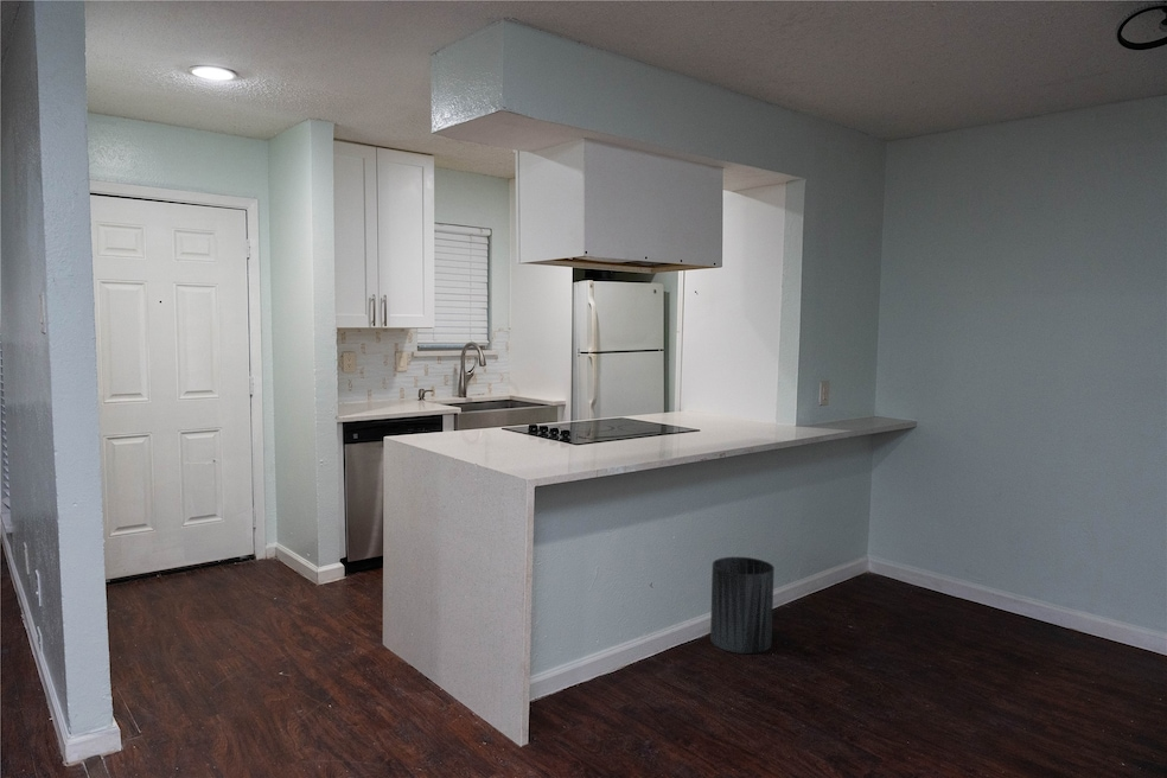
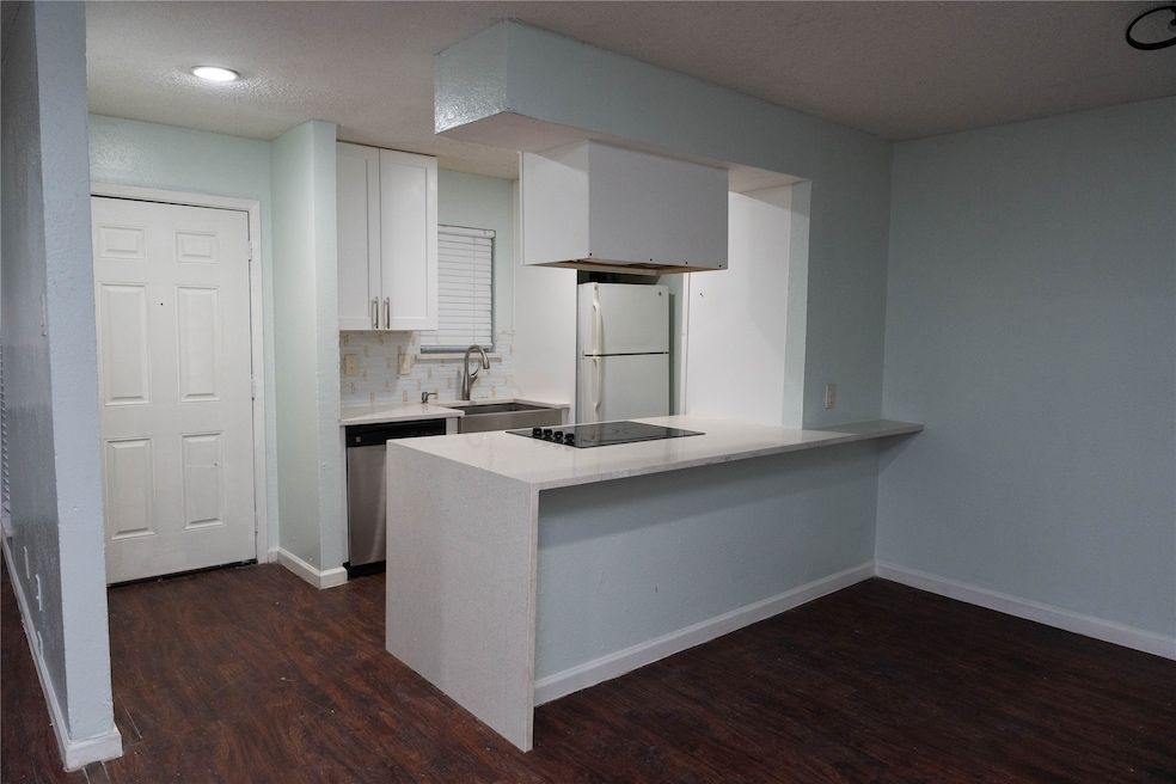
- trash can (741, 602)
